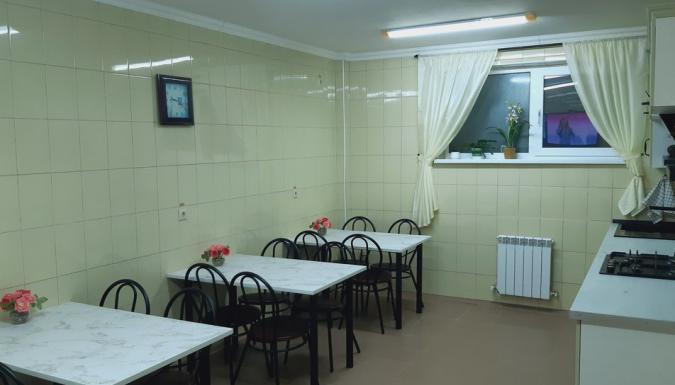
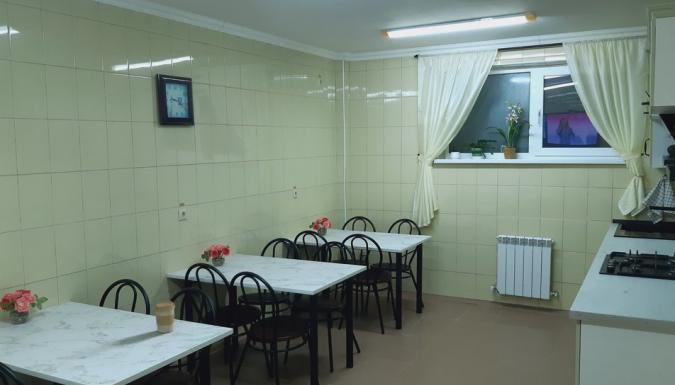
+ coffee cup (164, 316)
